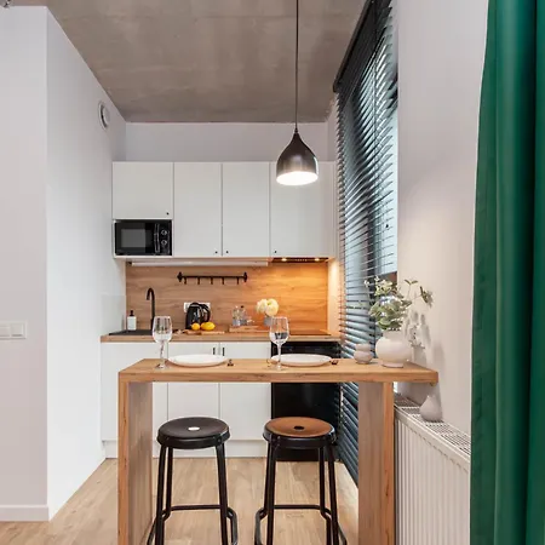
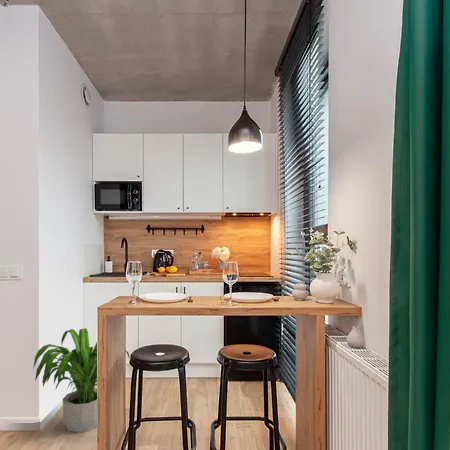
+ potted plant (85, 379)
